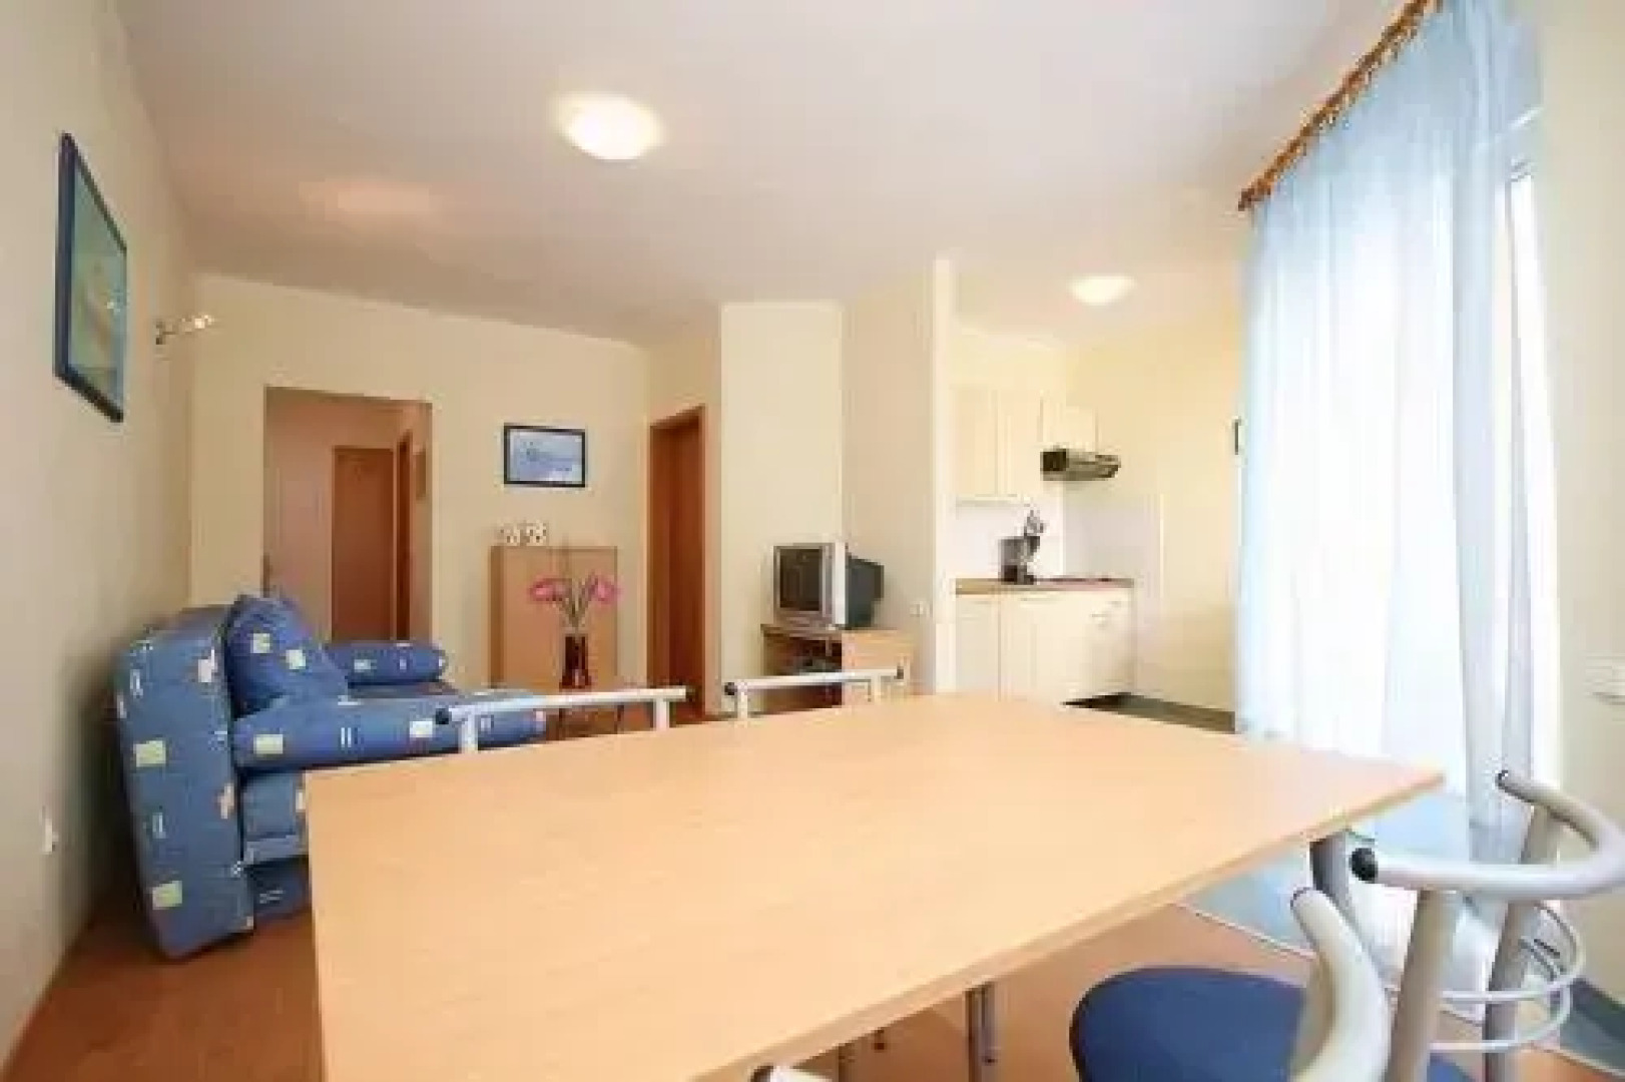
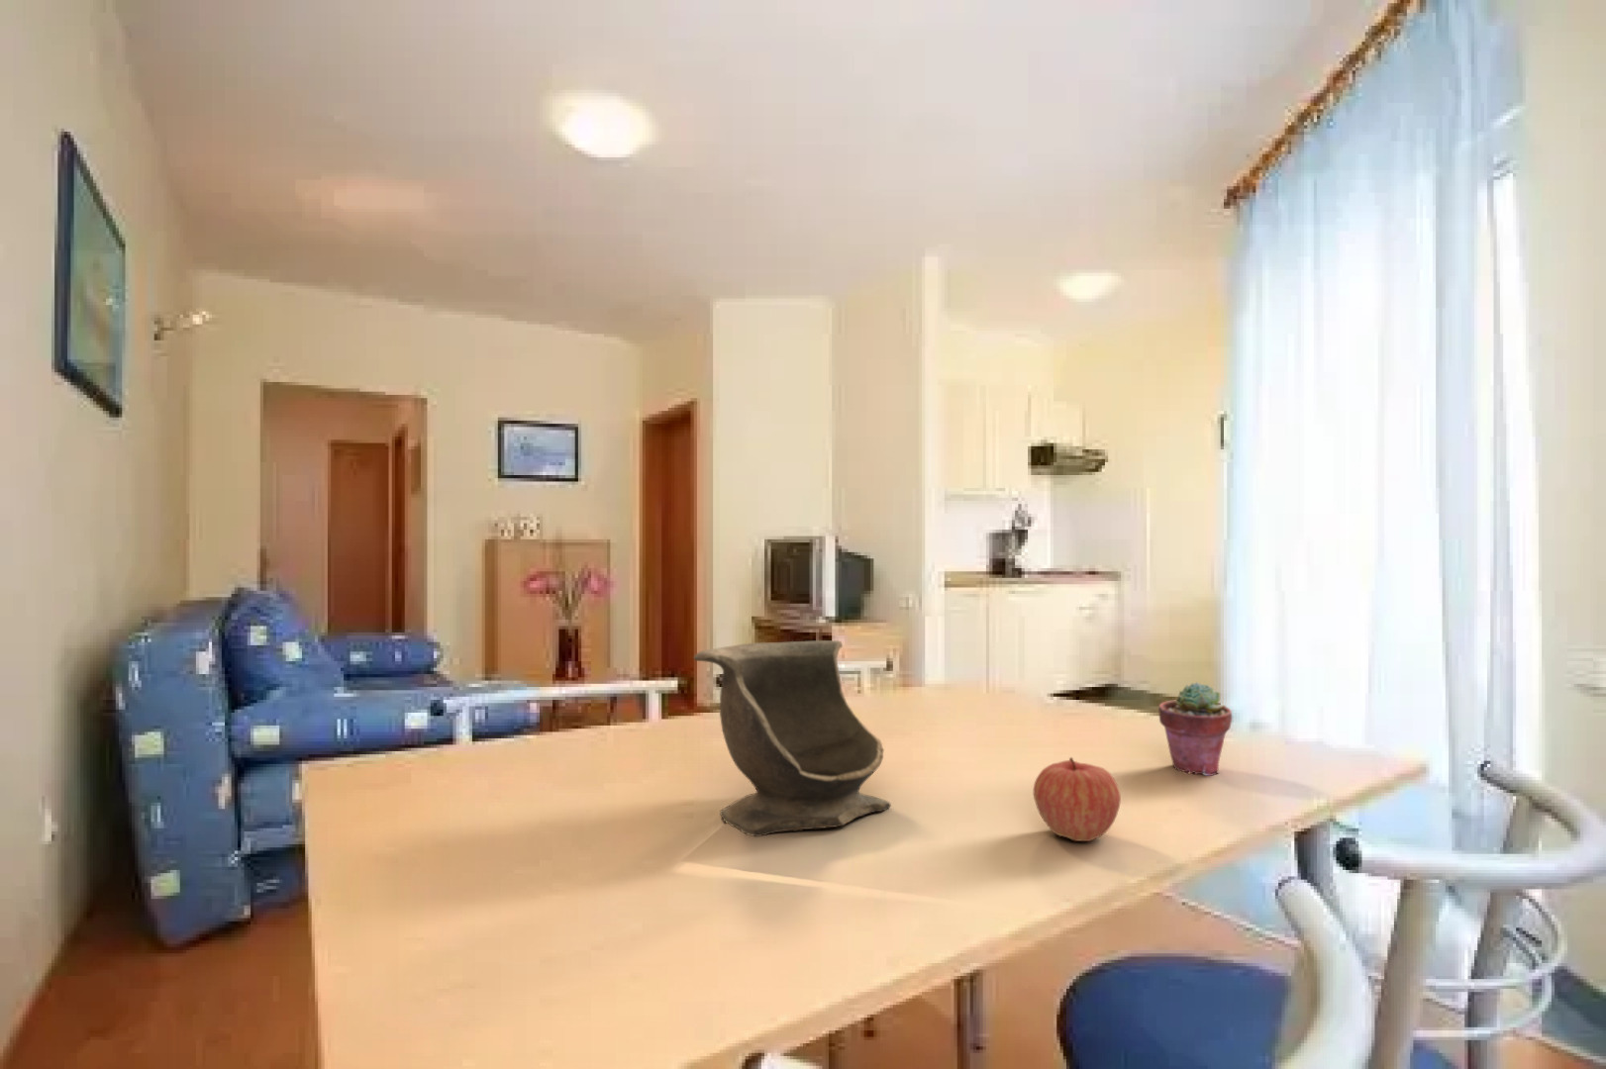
+ decorative bowl (791, 723)
+ apple (1076, 796)
+ potted succulent (1194, 724)
